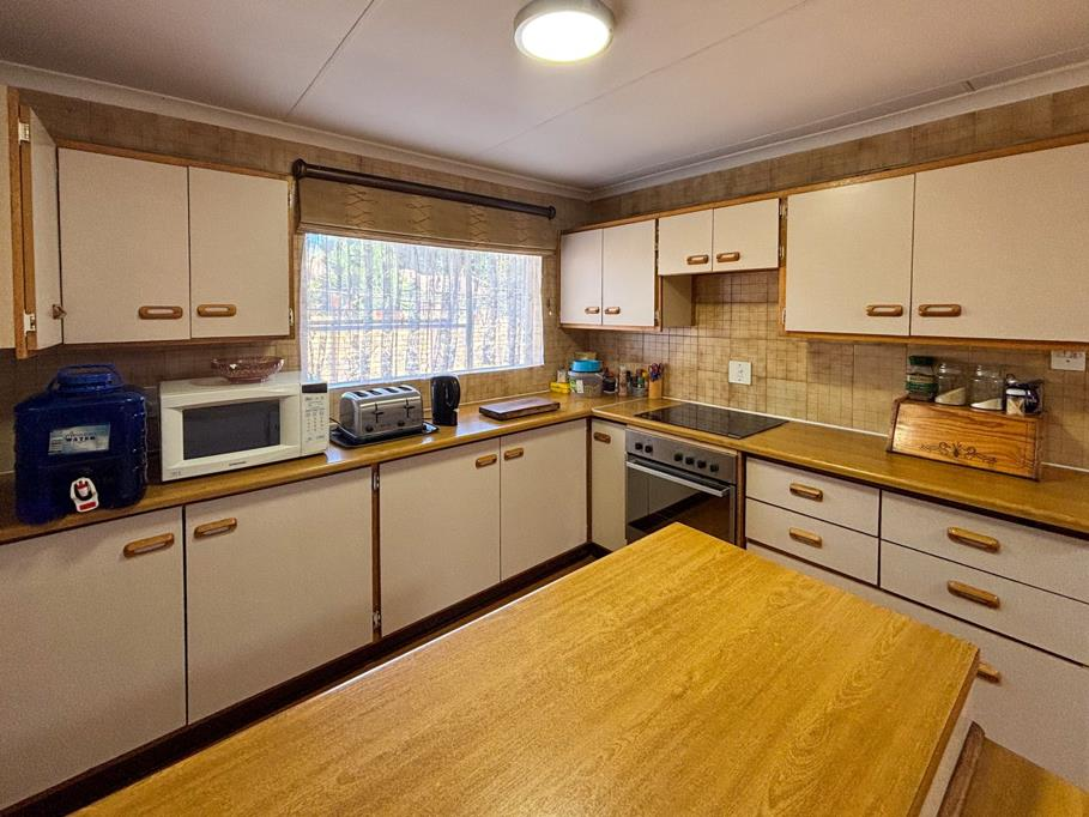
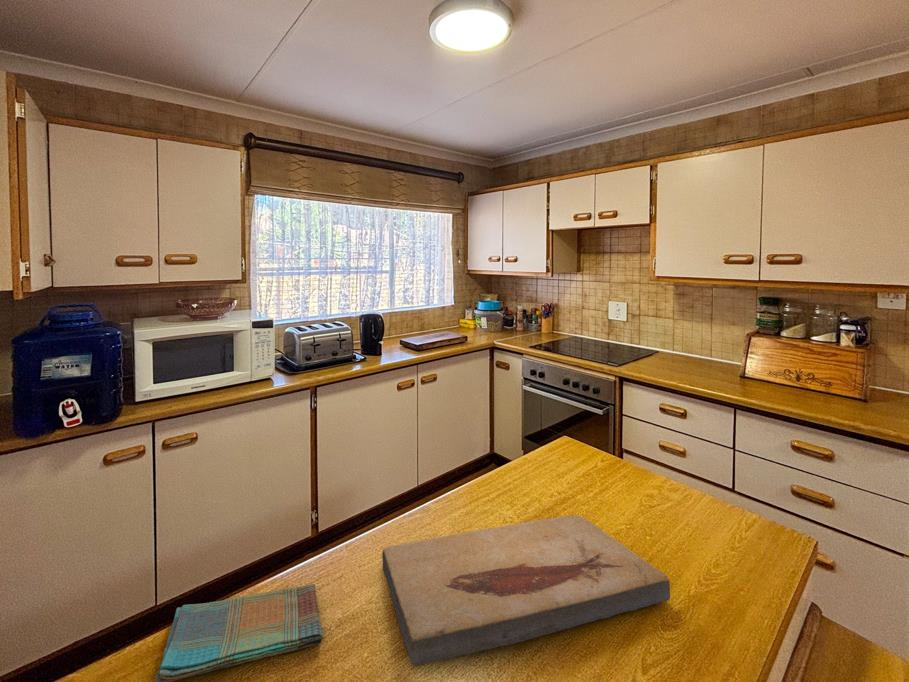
+ fish fossil (516, 572)
+ dish towel (246, 624)
